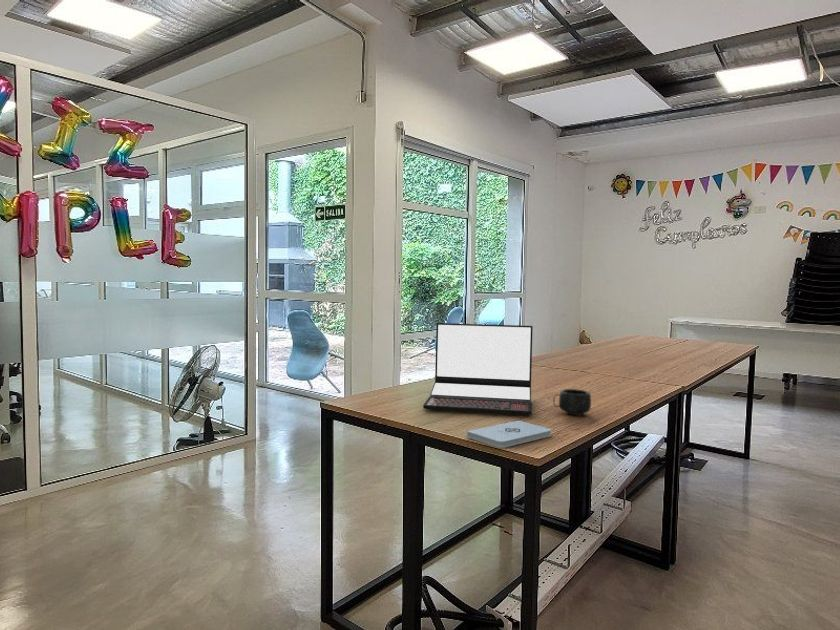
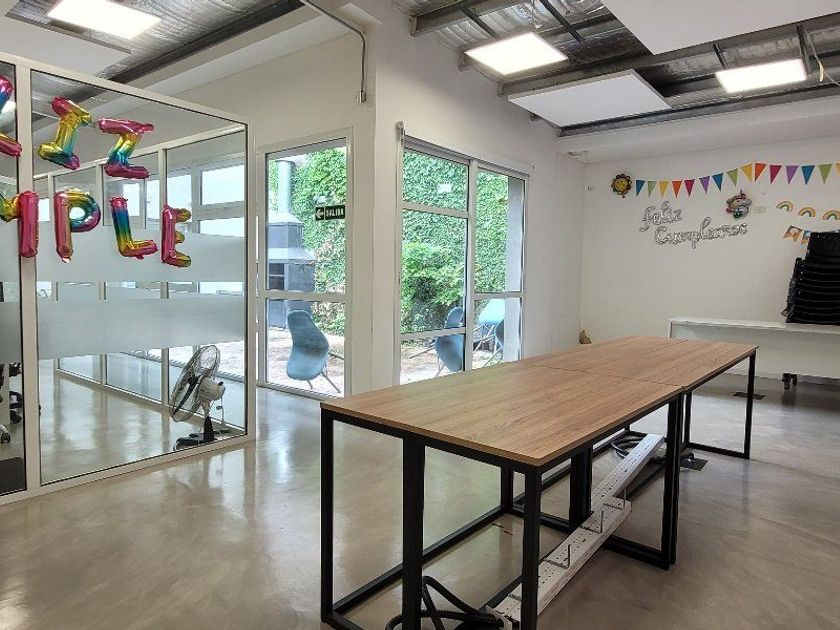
- notepad (510, 433)
- mug (571, 402)
- laptop (480, 365)
